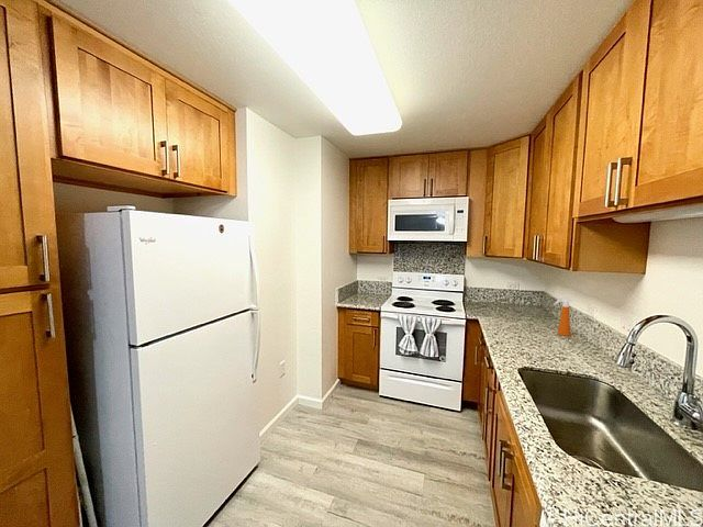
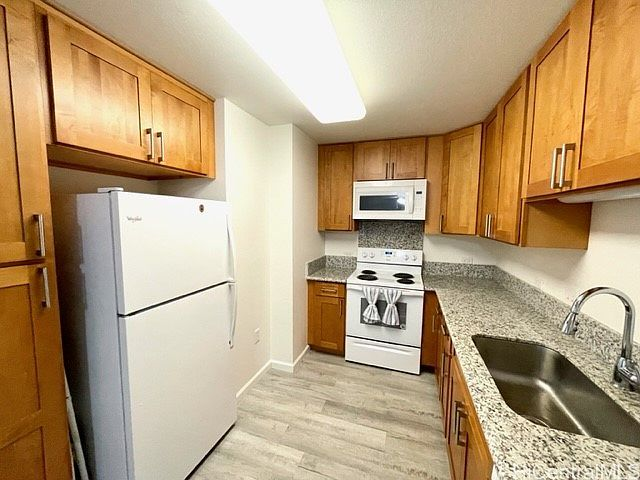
- spray bottle (561, 314)
